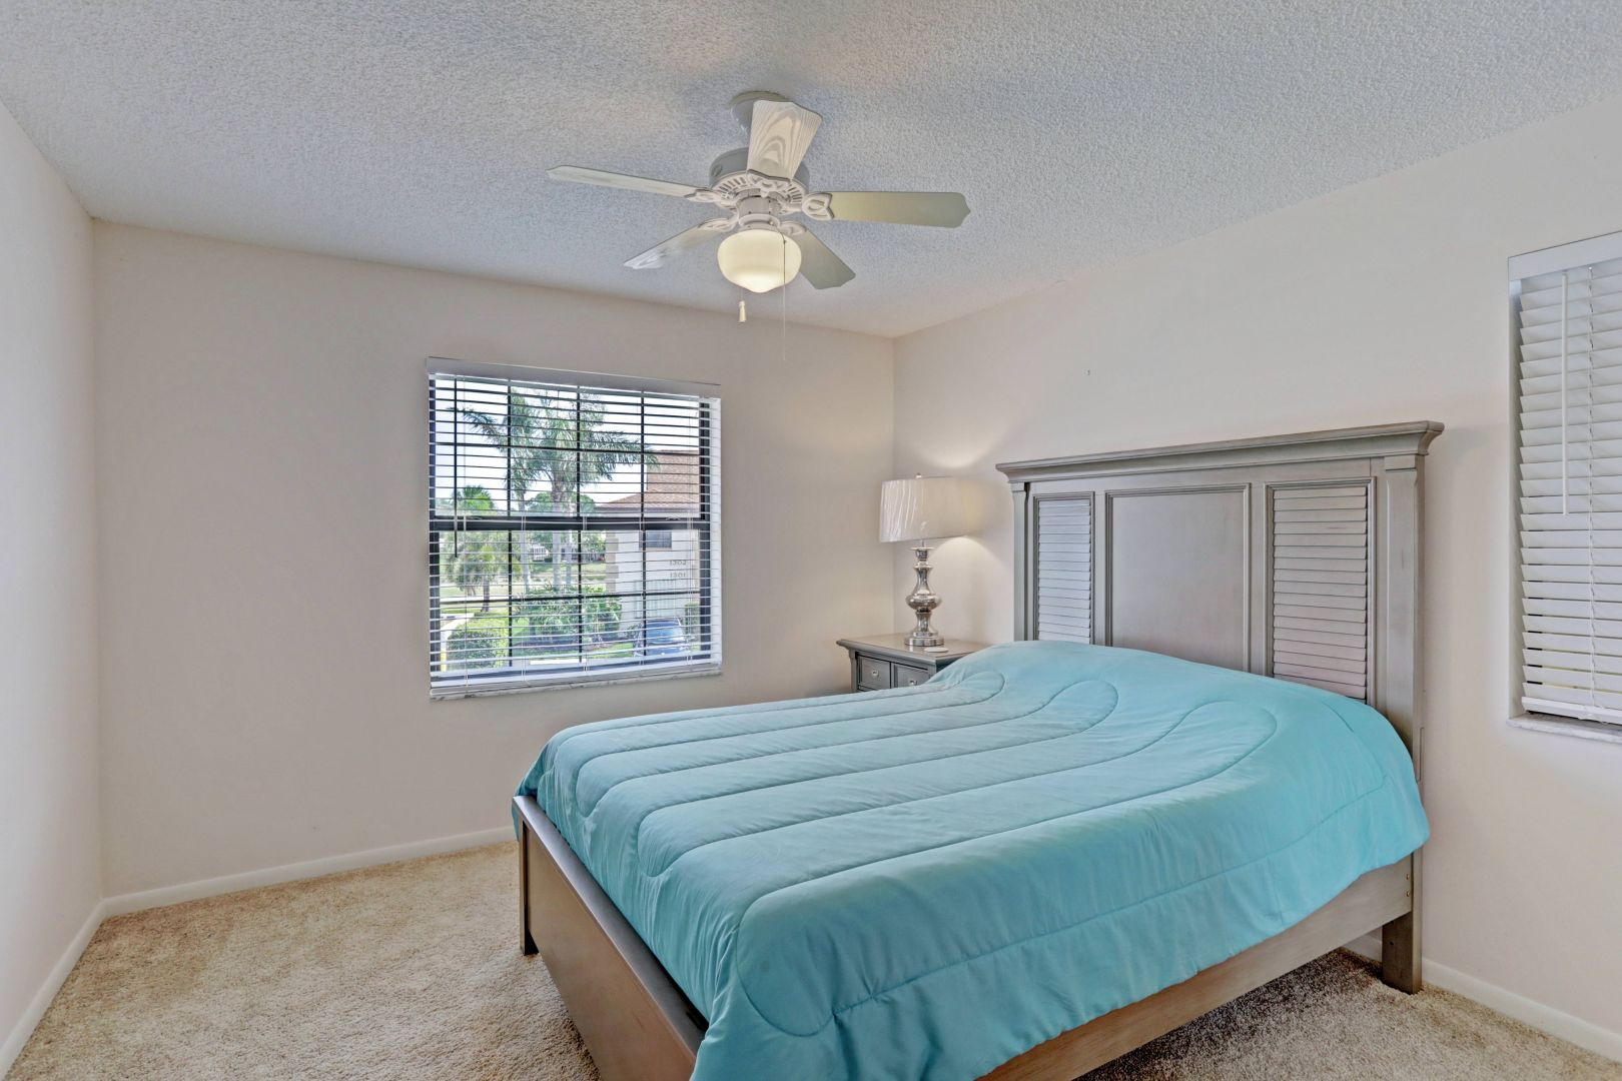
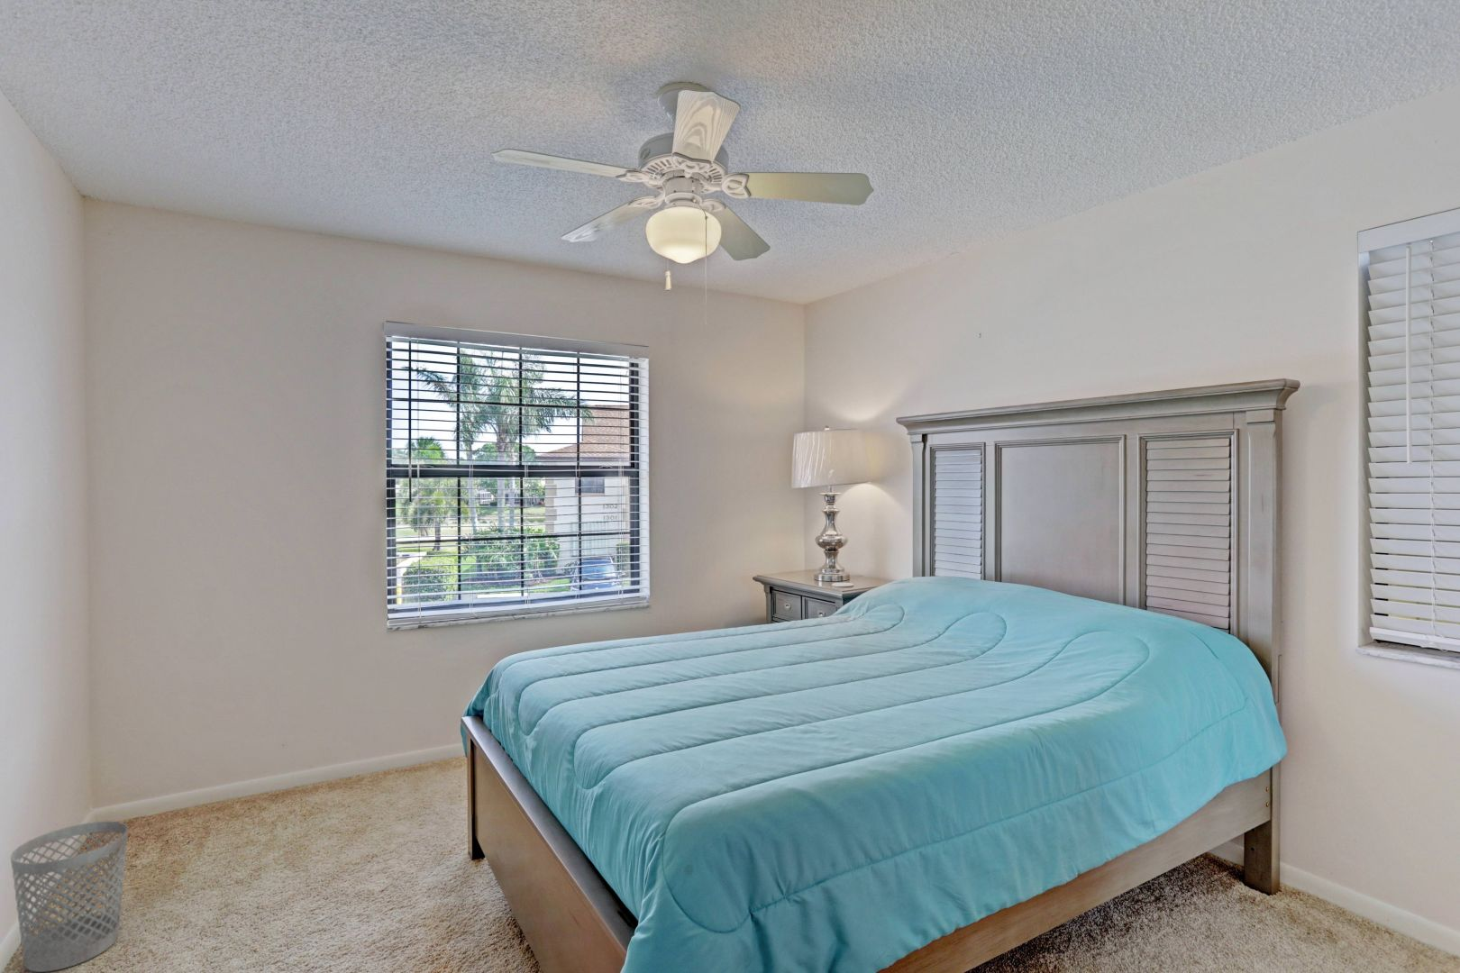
+ wastebasket (73, 895)
